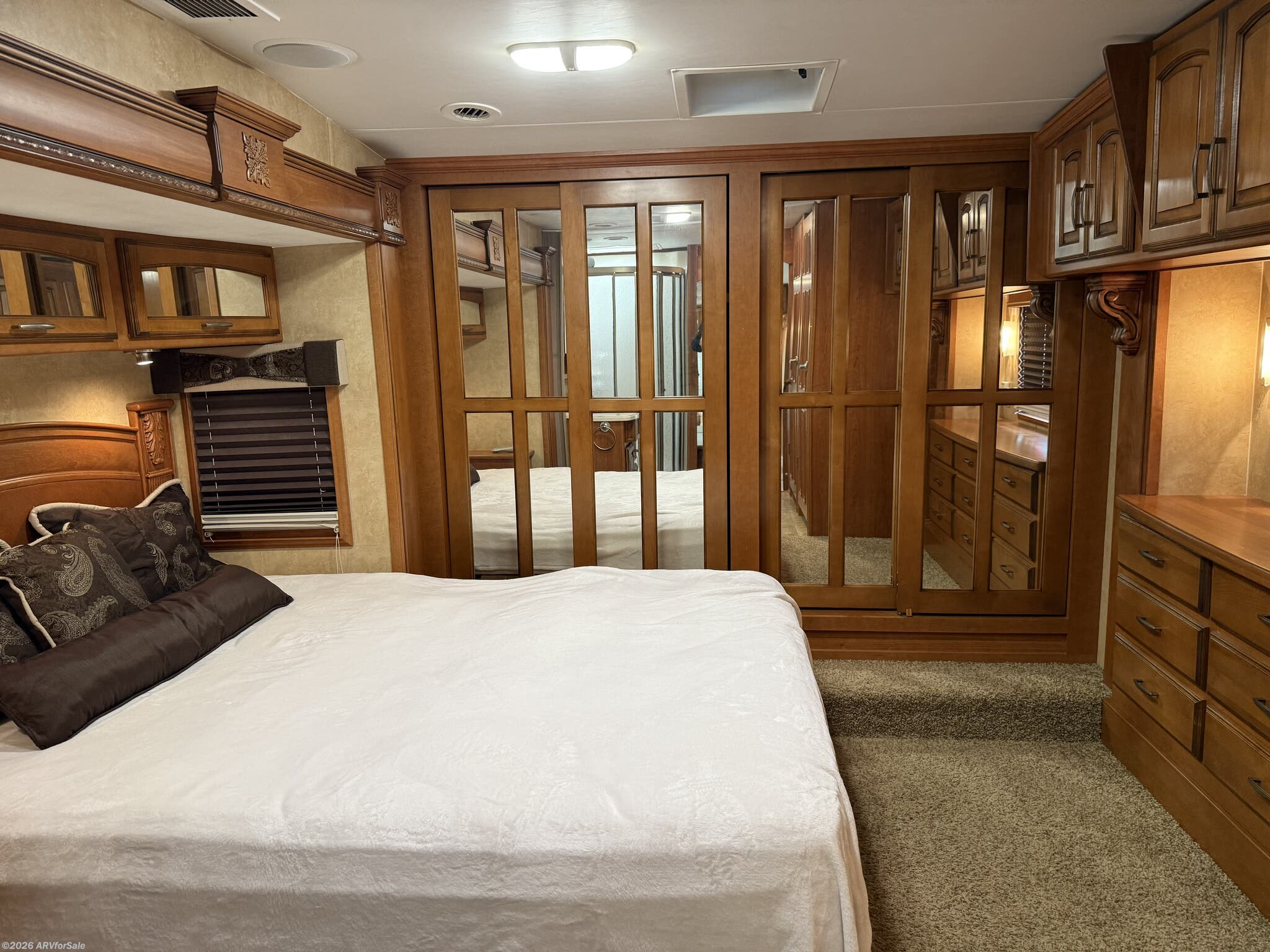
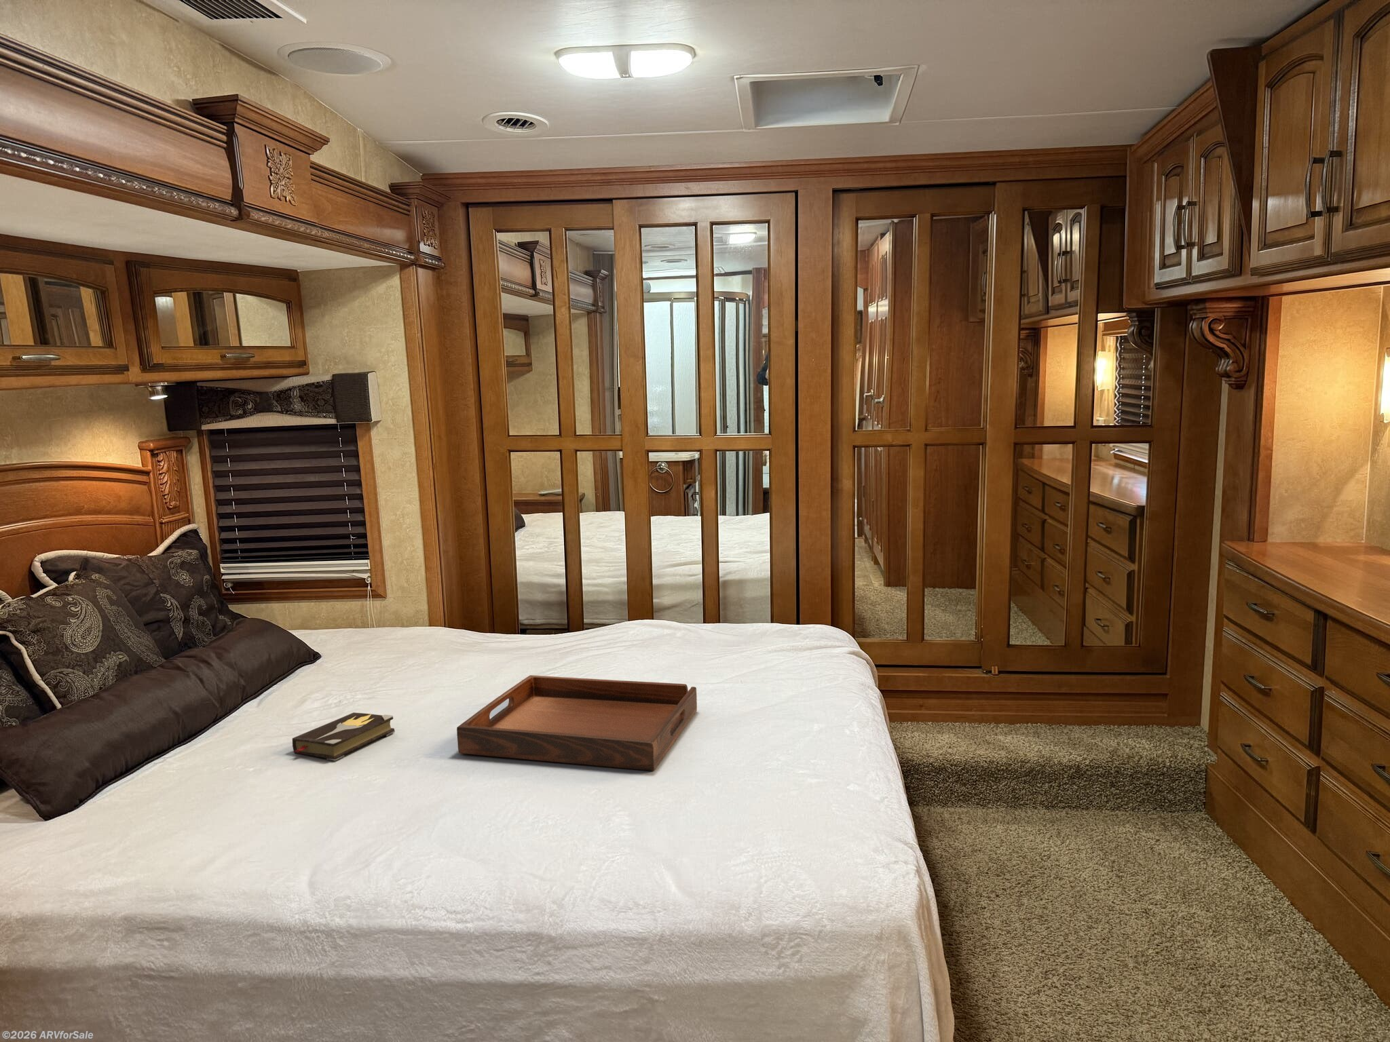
+ hardback book (344, 733)
+ serving tray (584, 717)
